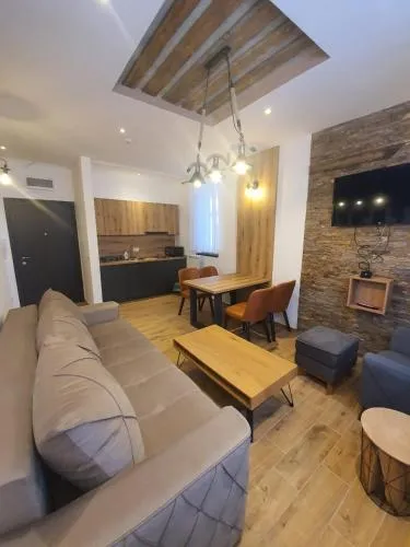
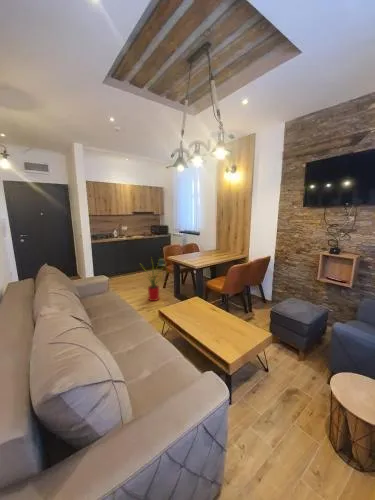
+ house plant (153, 279)
